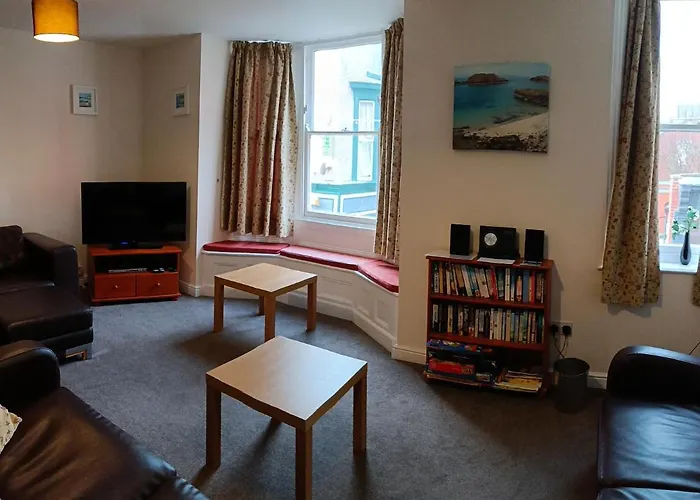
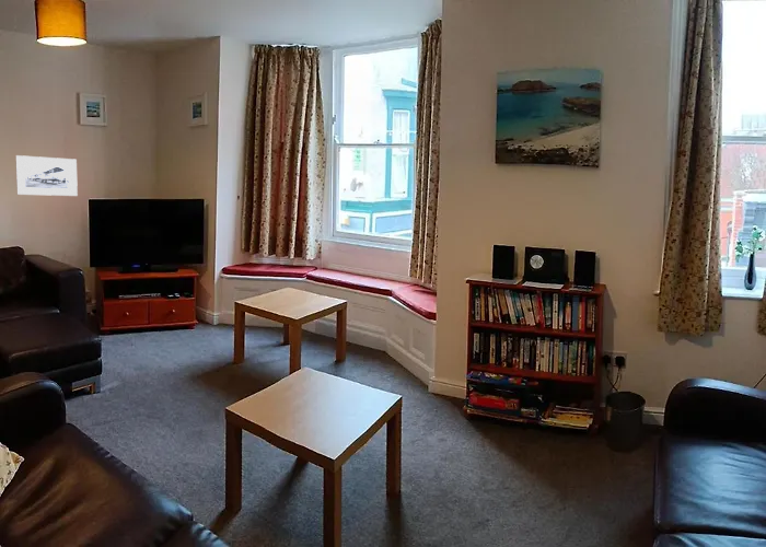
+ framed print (47, 176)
